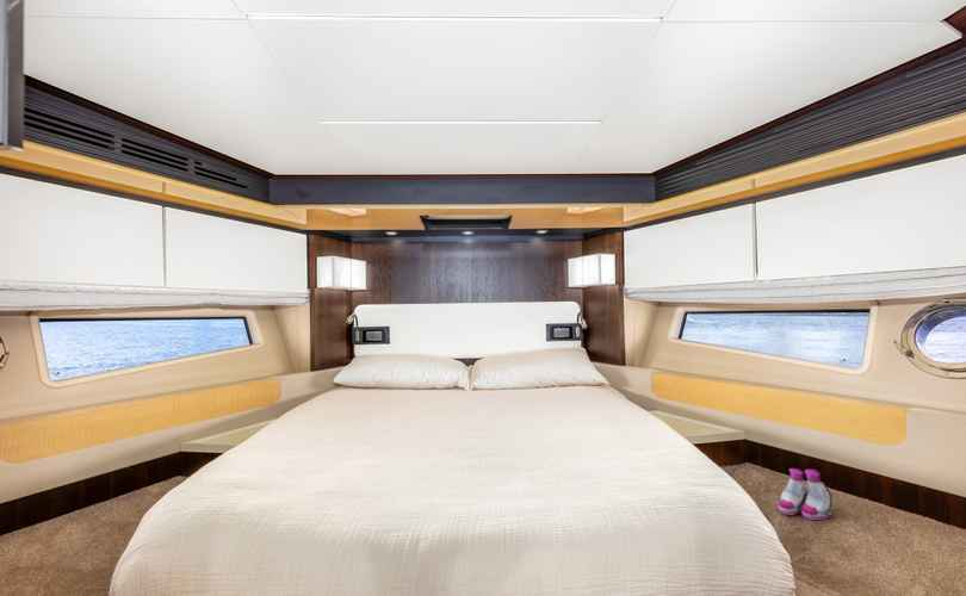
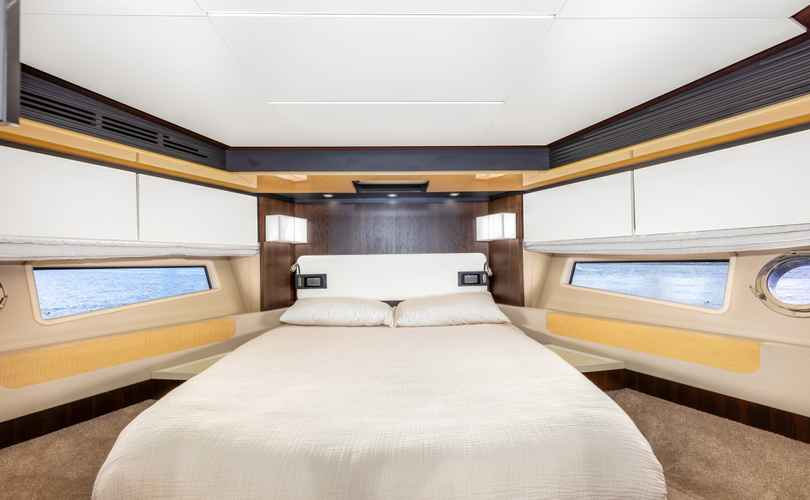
- boots (803, 489)
